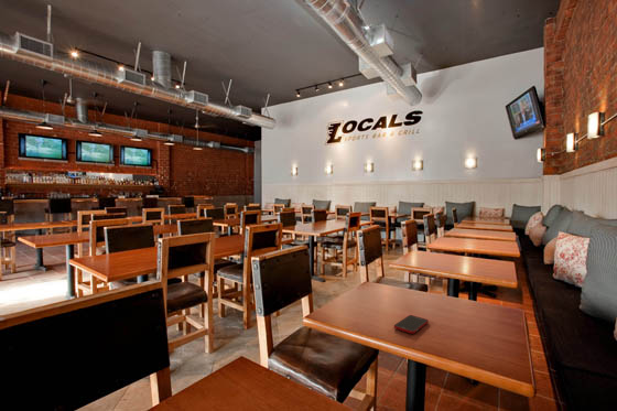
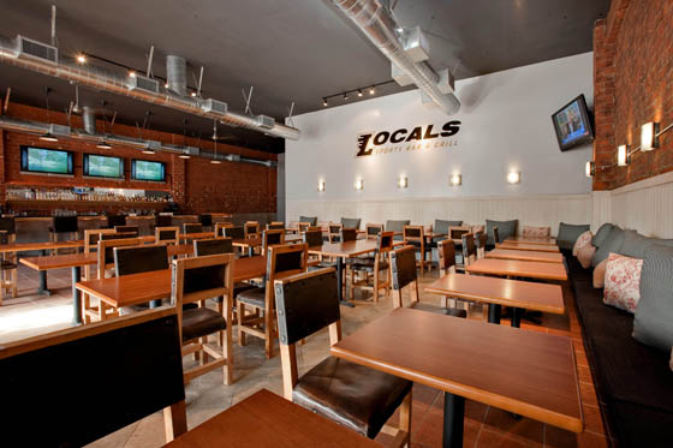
- cell phone (411, 323)
